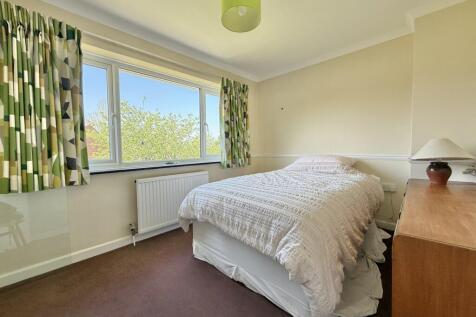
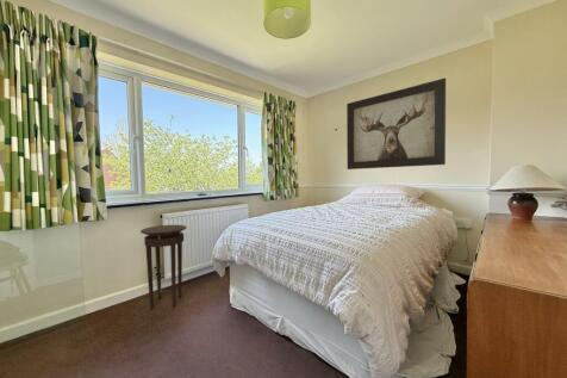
+ stool (160, 265)
+ wall art (390, 130)
